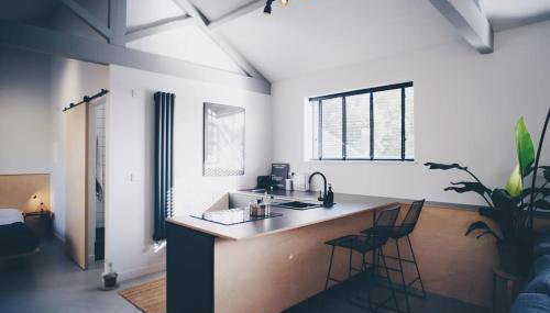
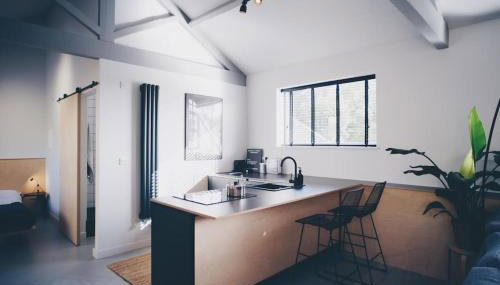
- potted plant (109, 272)
